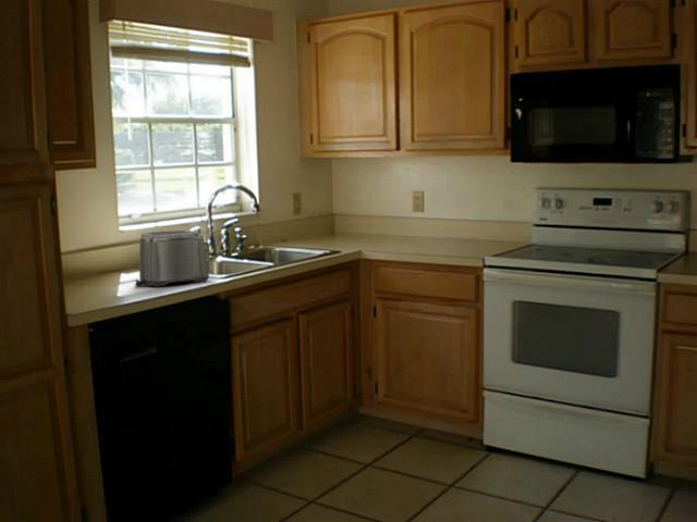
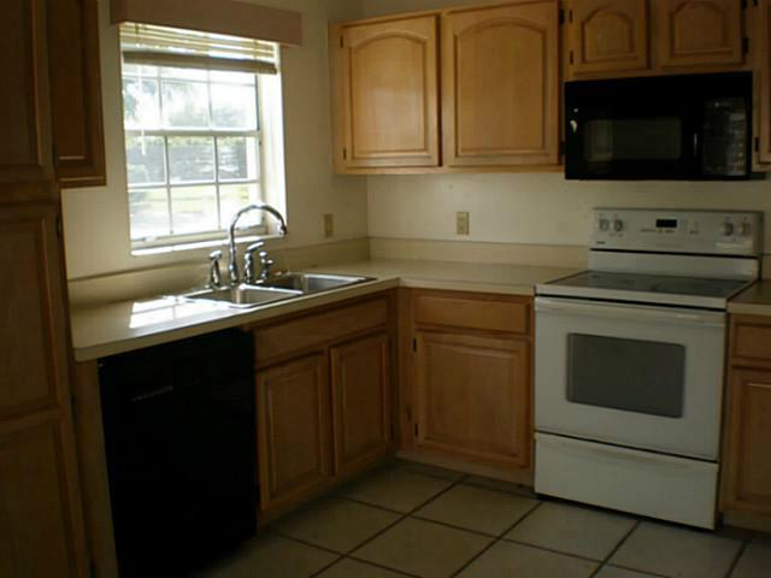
- toaster (170, 257)
